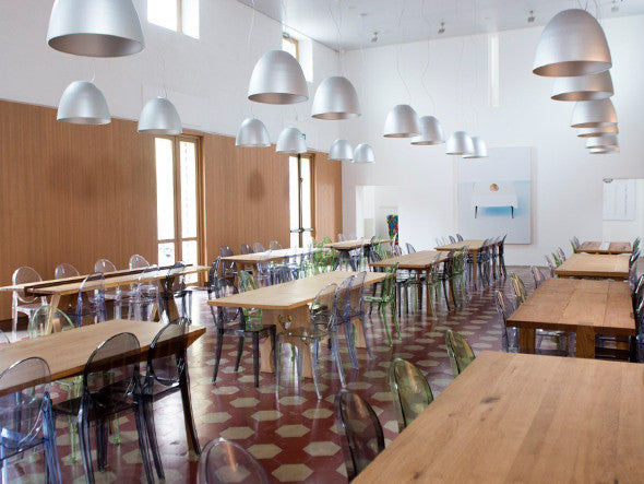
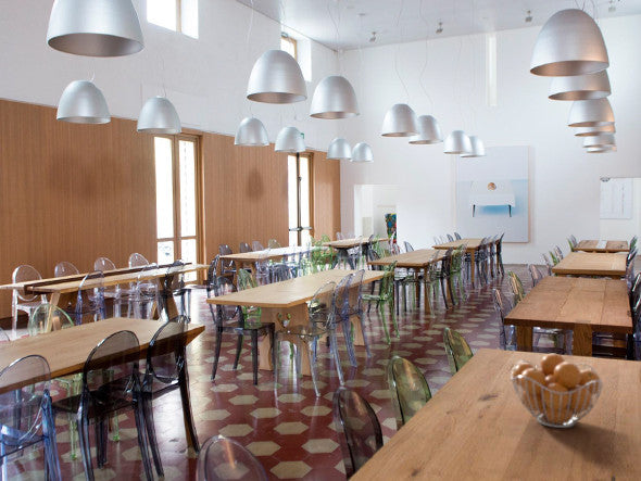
+ fruit basket (555, 389)
